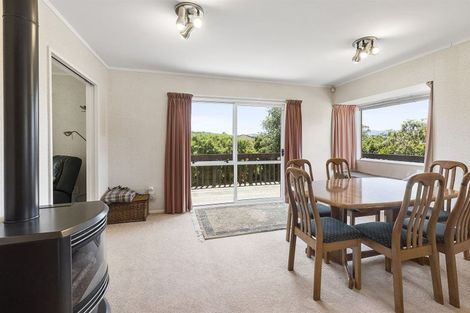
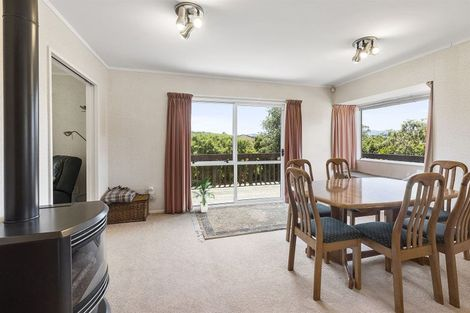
+ indoor plant (203, 194)
